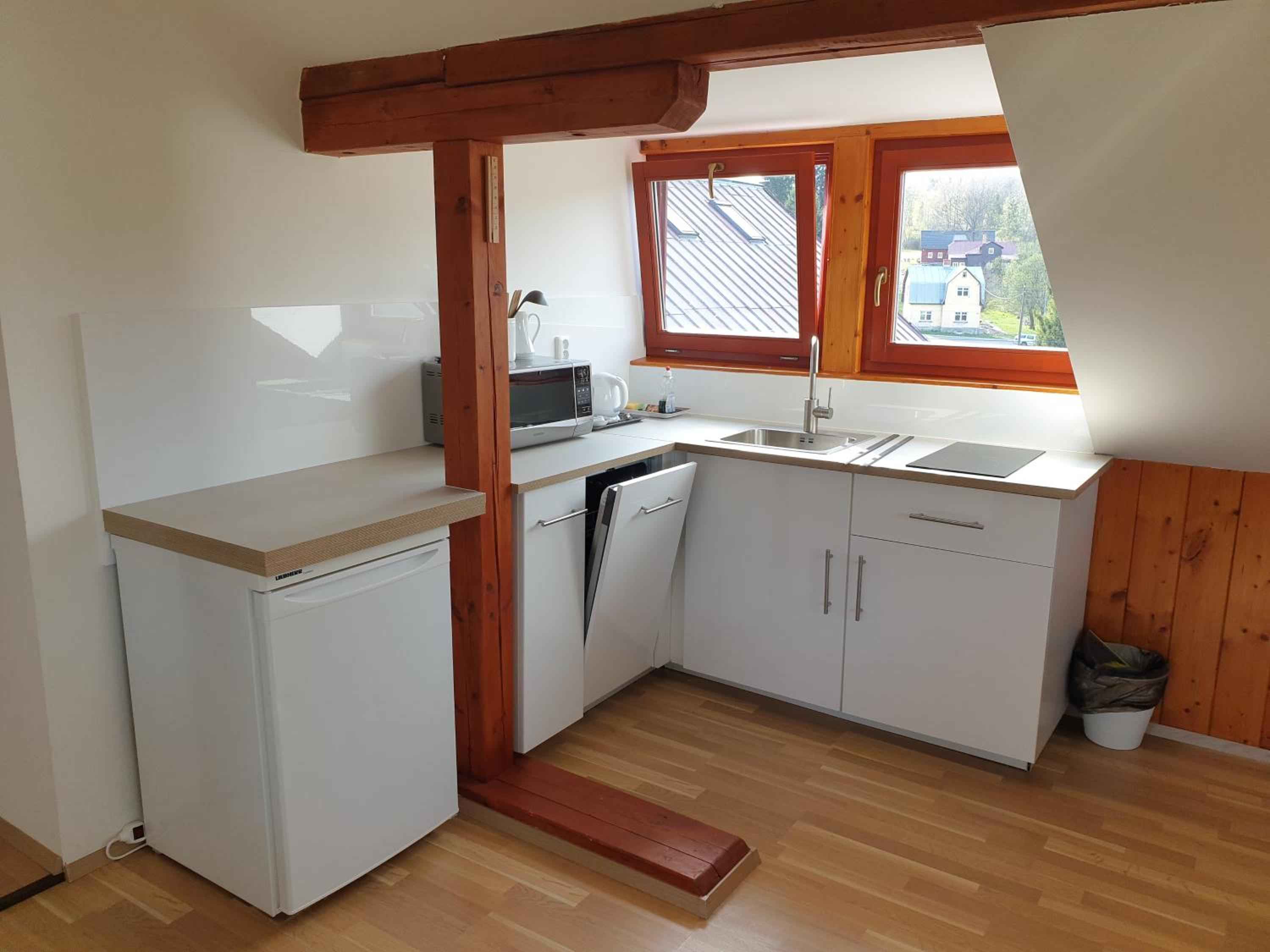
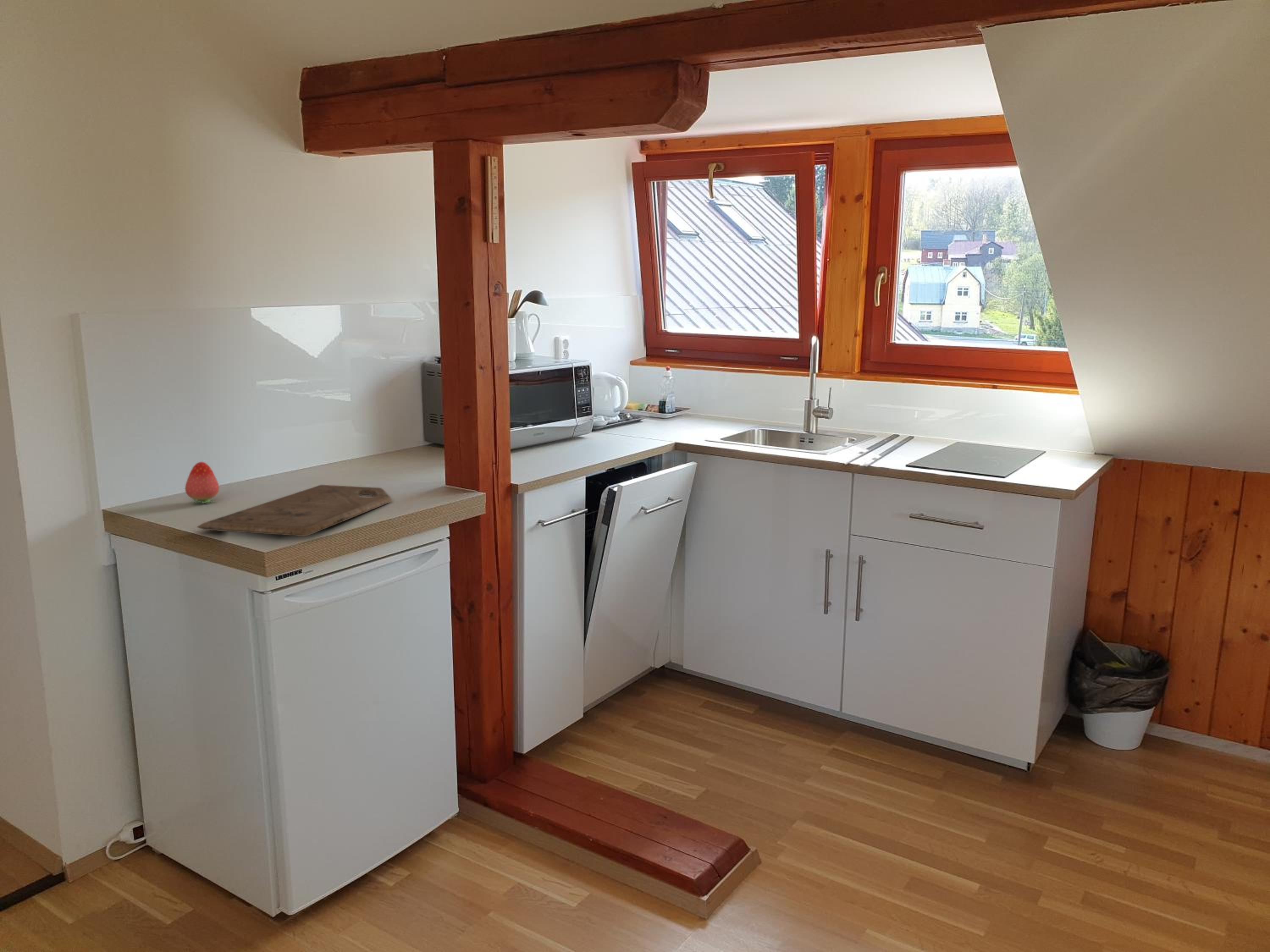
+ cutting board (313, 508)
+ fruit (202, 482)
